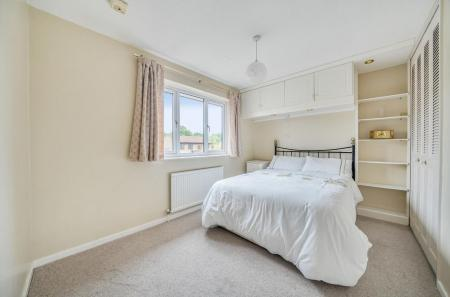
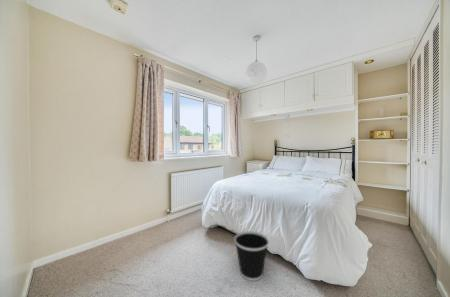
+ wastebasket (251, 255)
